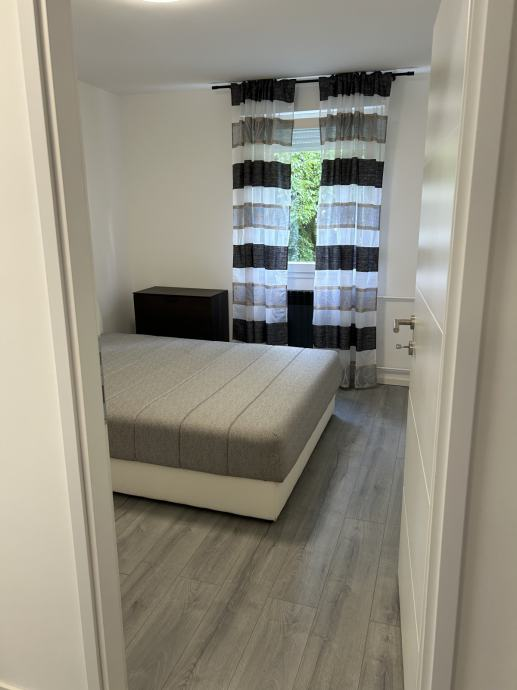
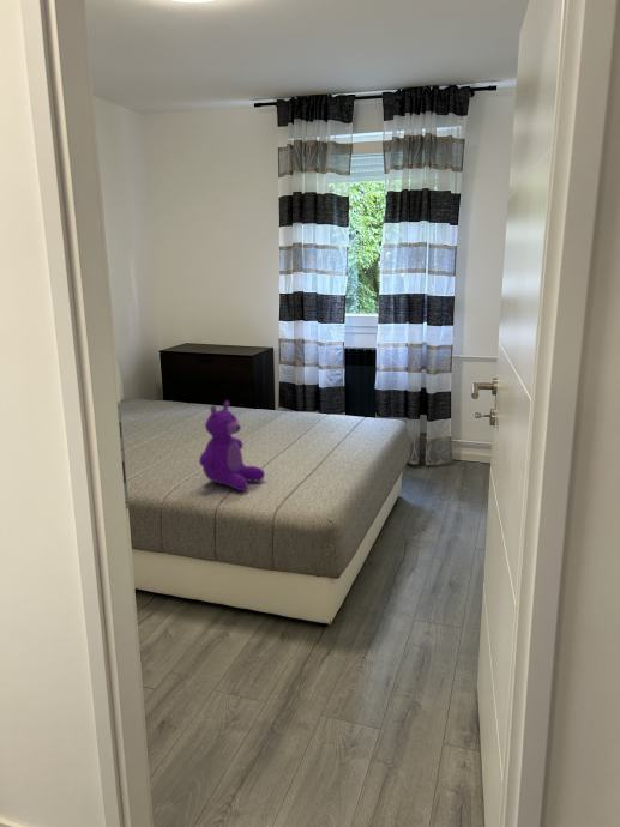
+ teddy bear (231, 443)
